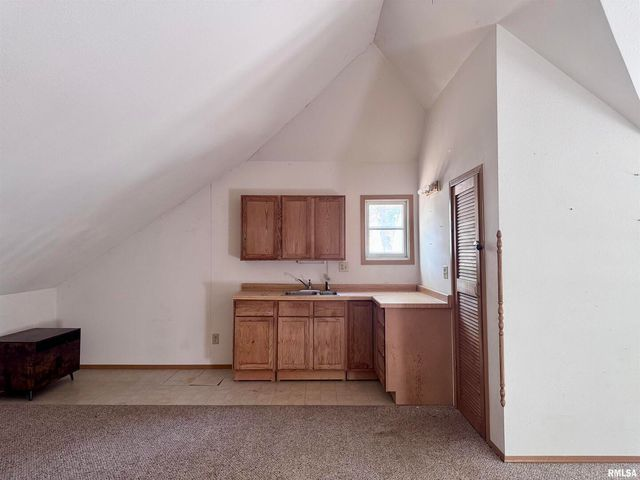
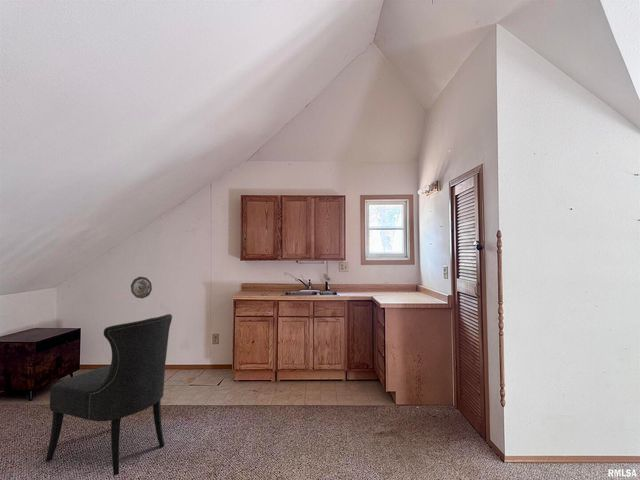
+ decorative plate (141, 287)
+ dining chair (112, 382)
